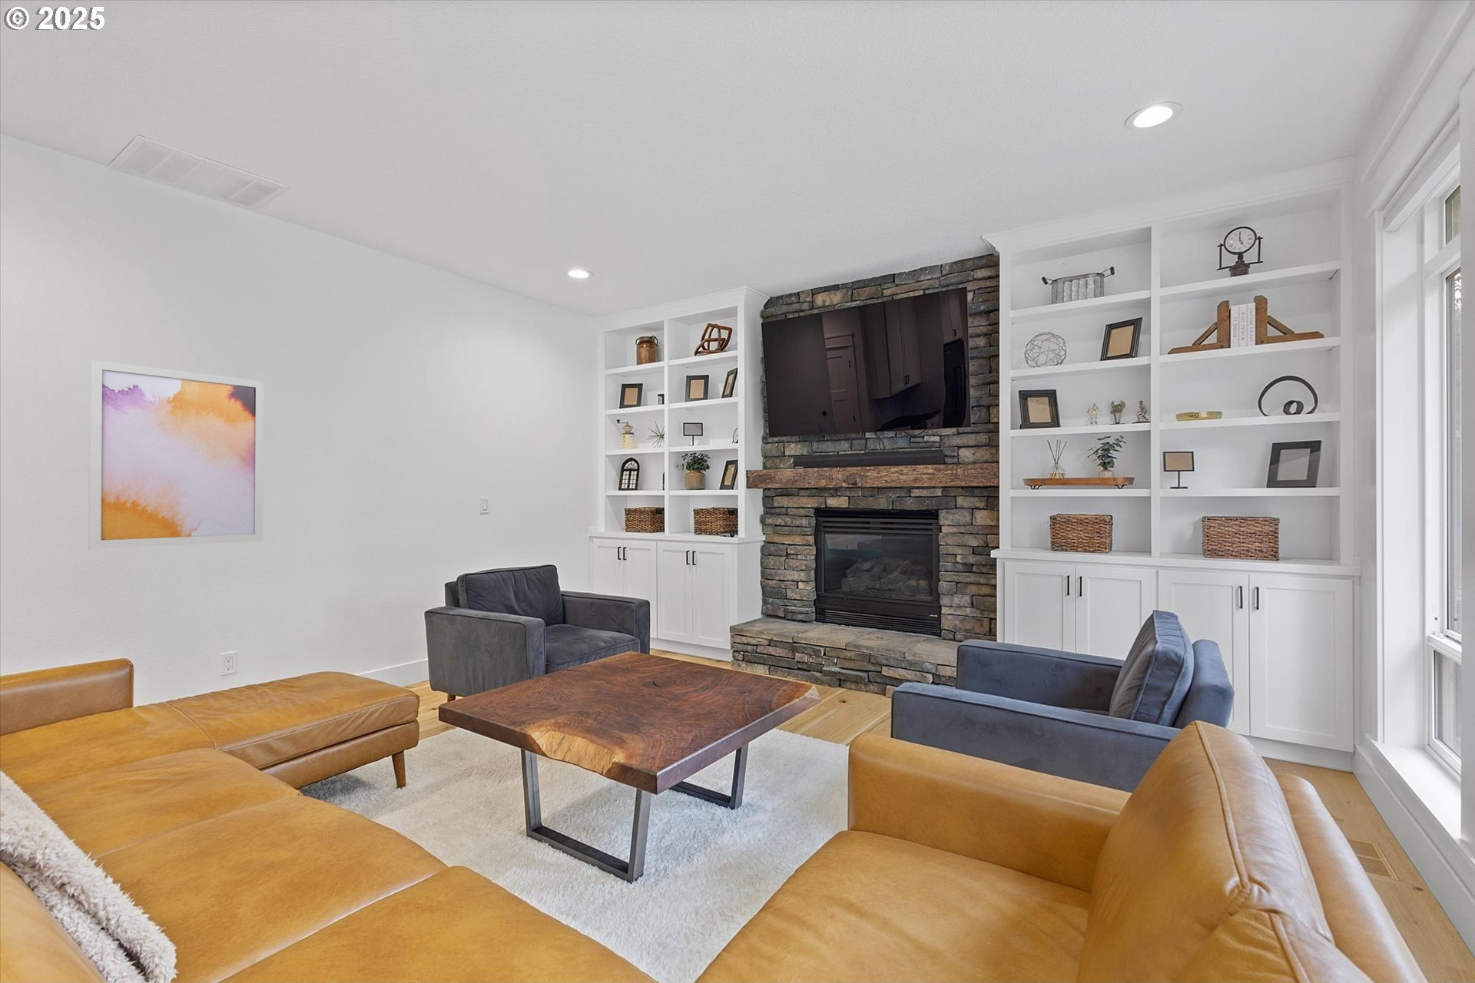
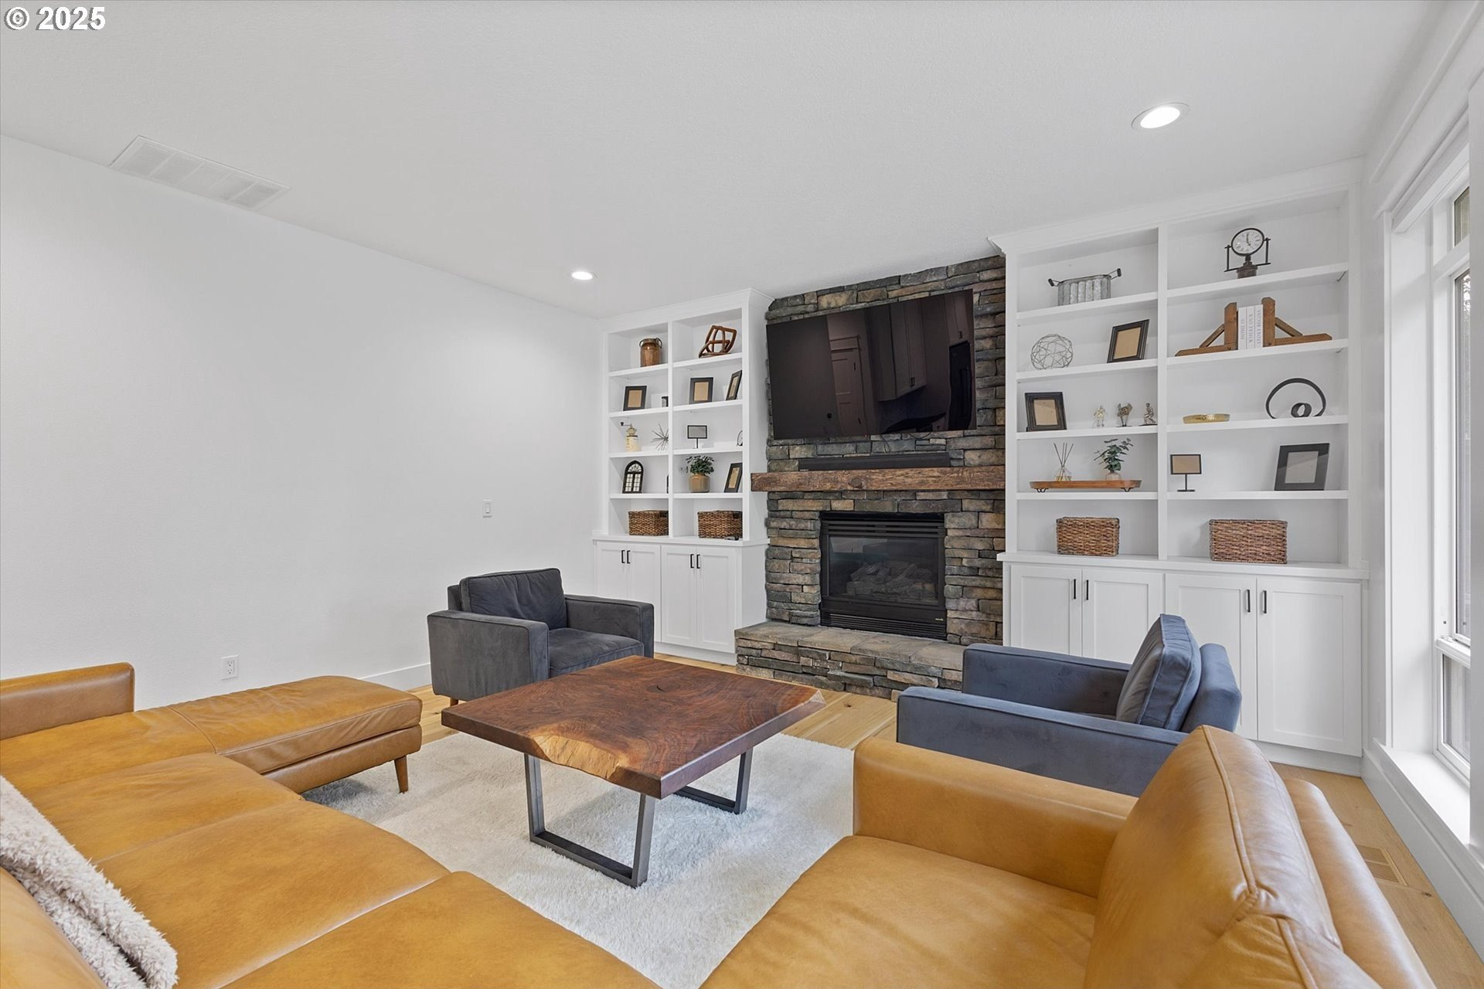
- wall art (183, 457)
